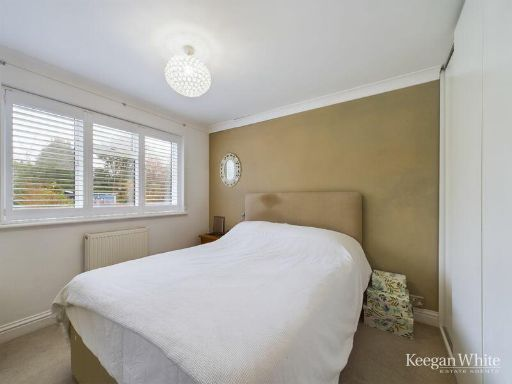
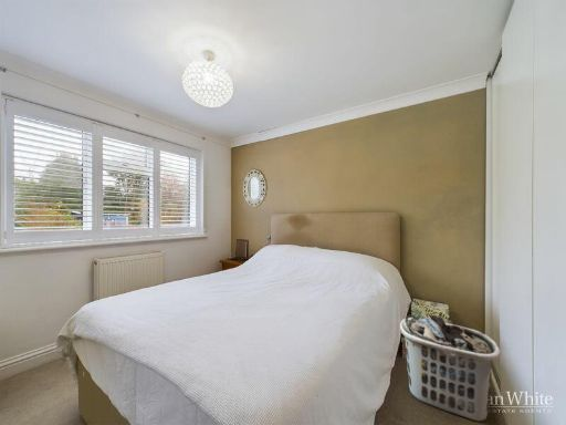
+ clothes hamper (444, 359)
